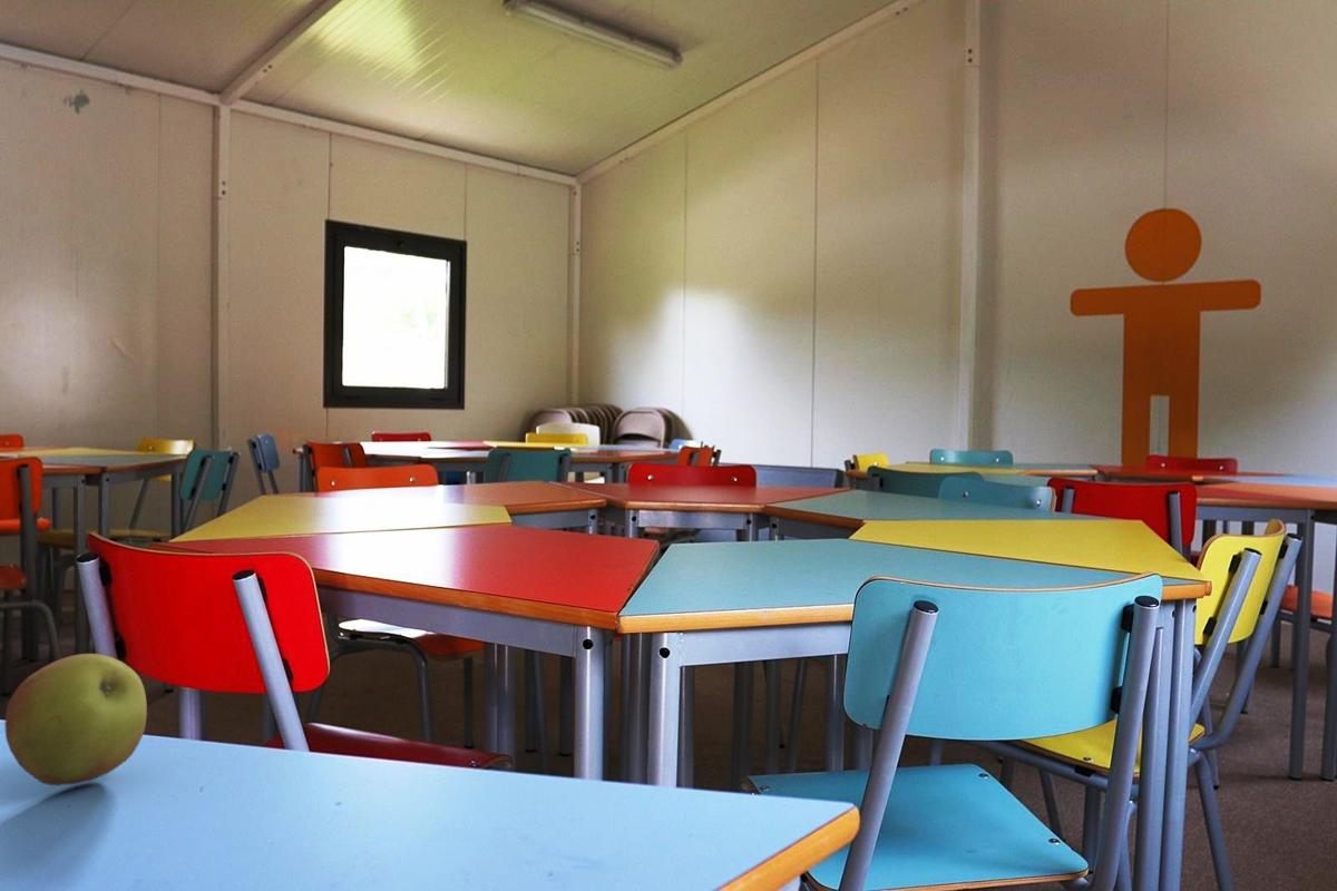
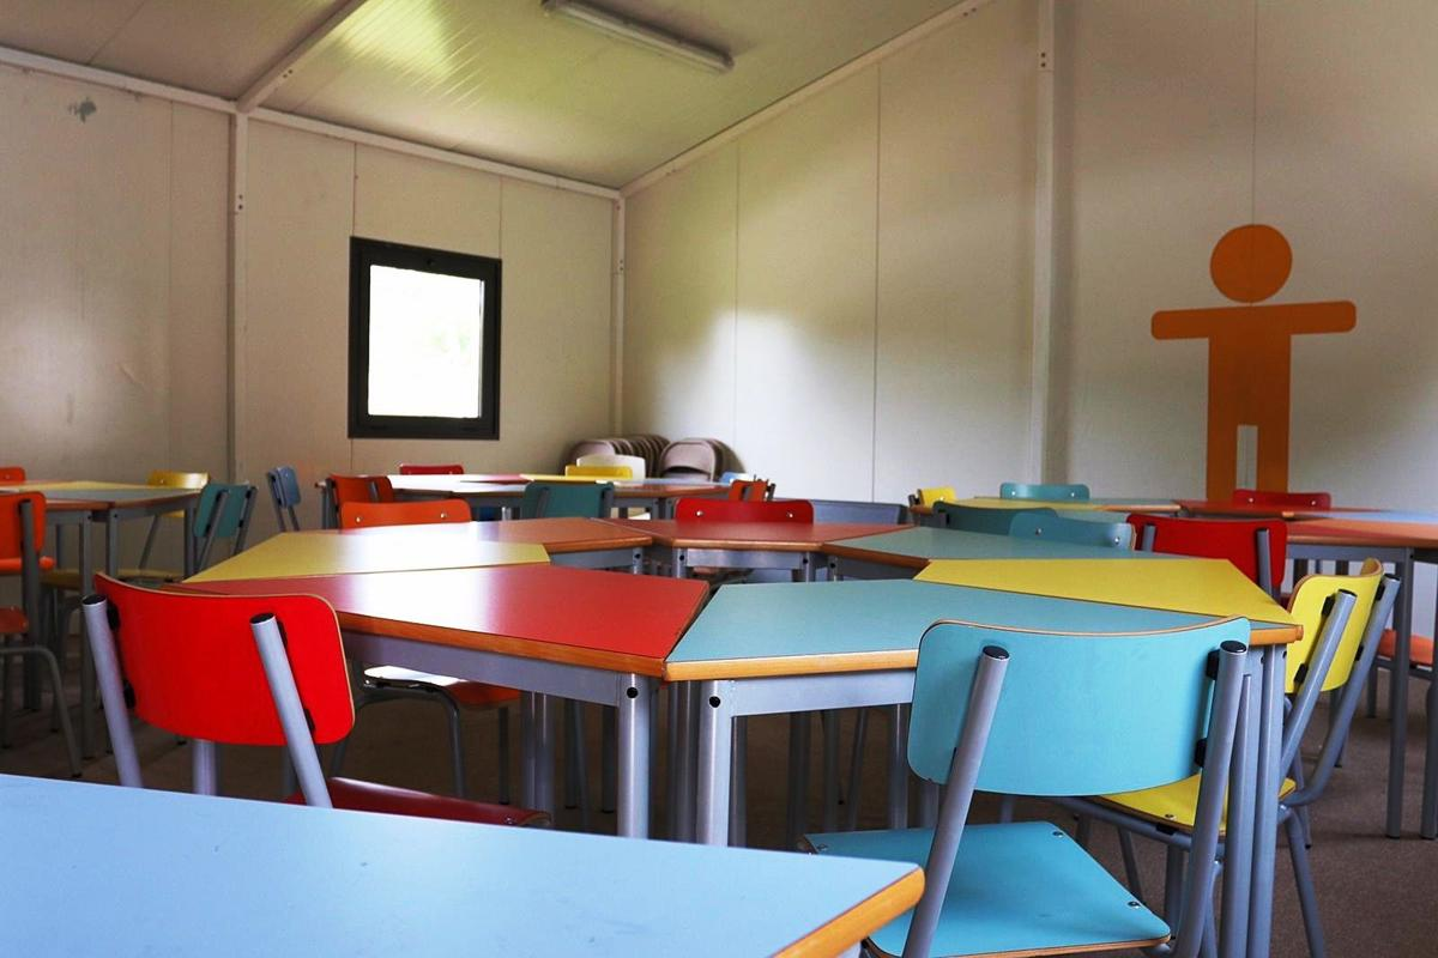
- apple (79, 717)
